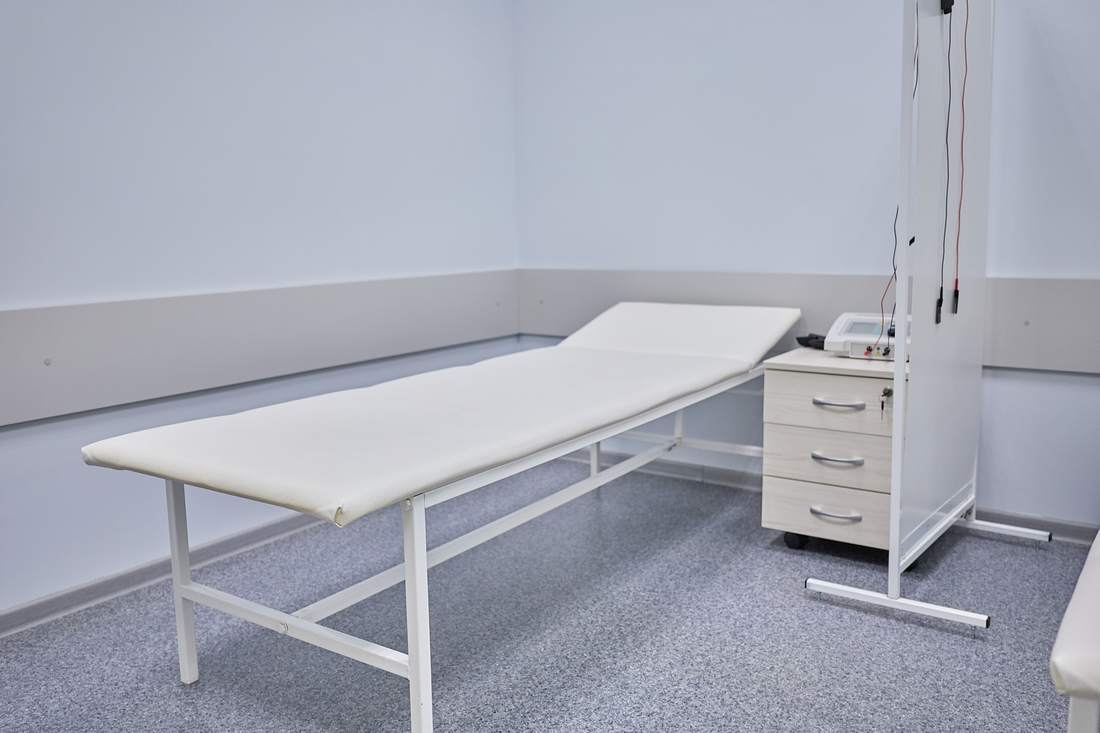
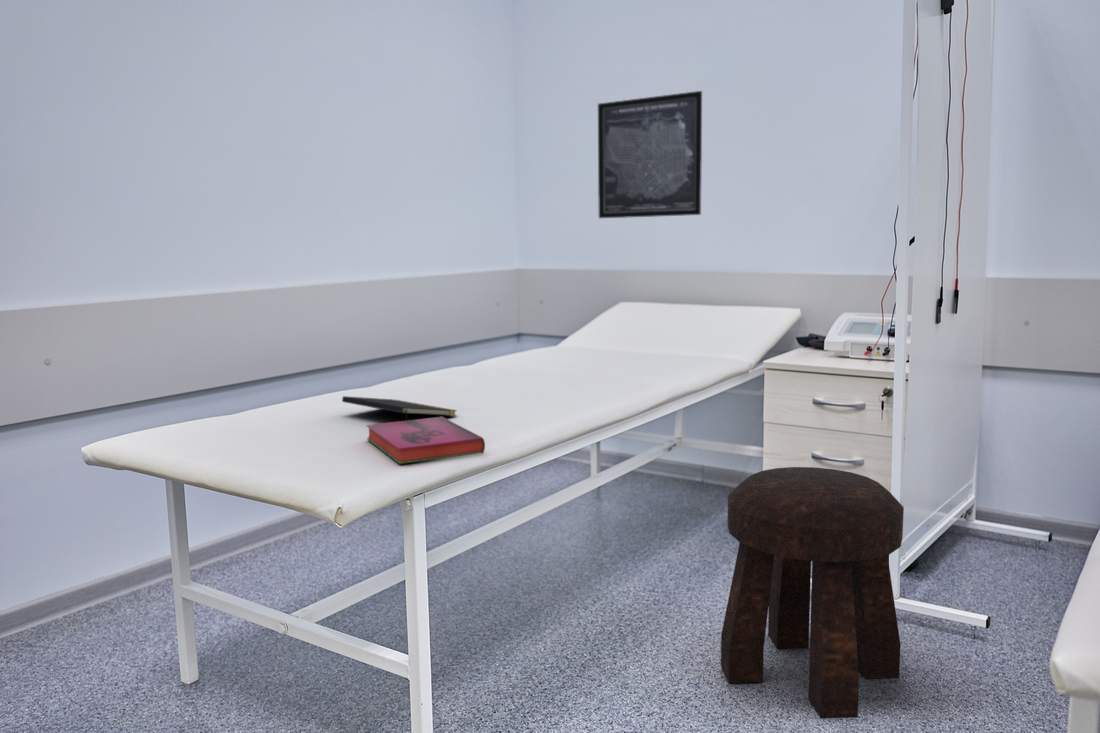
+ notepad (399, 406)
+ hardback book (423, 438)
+ stool (810, 577)
+ wall art (647, 157)
